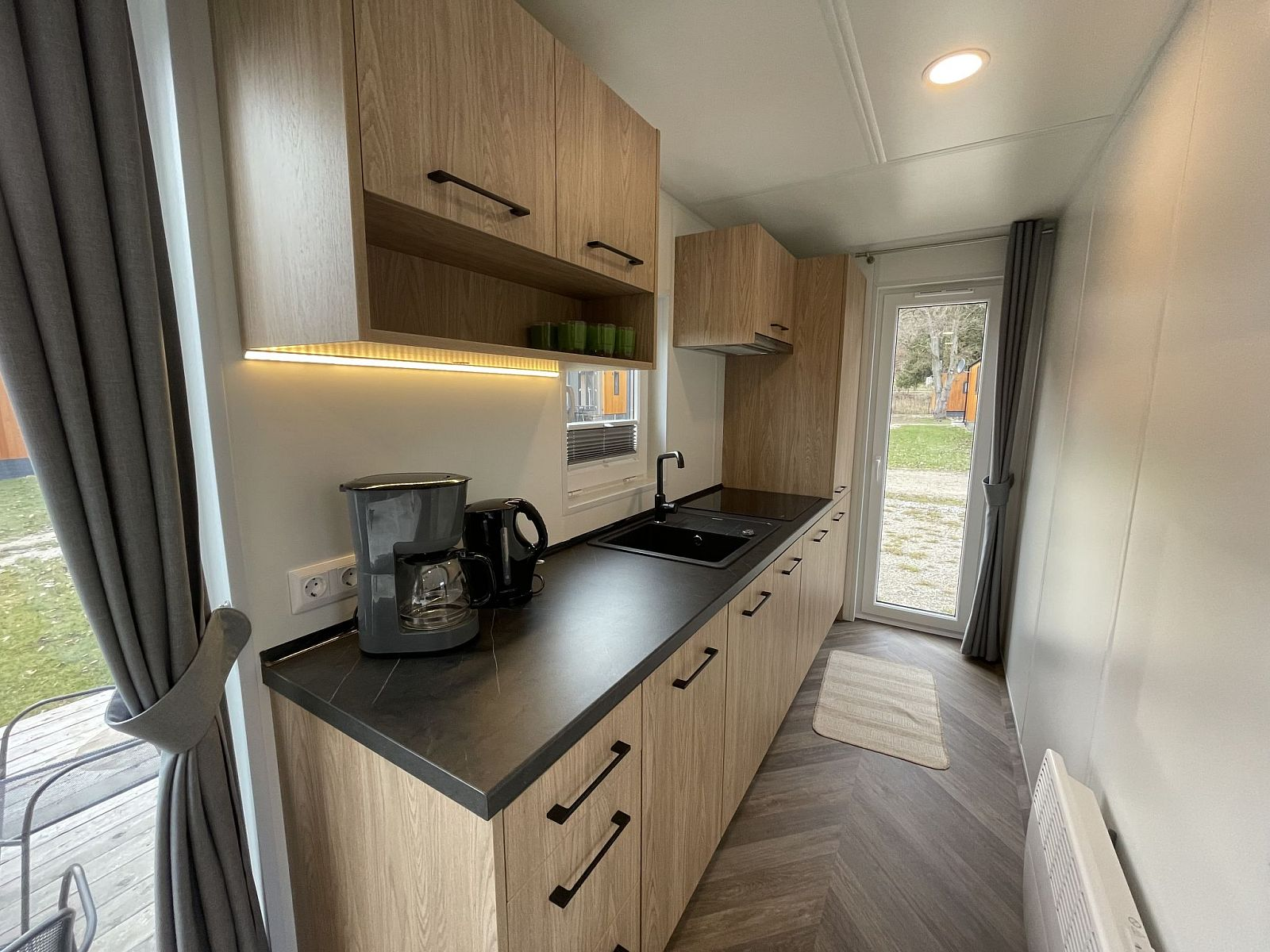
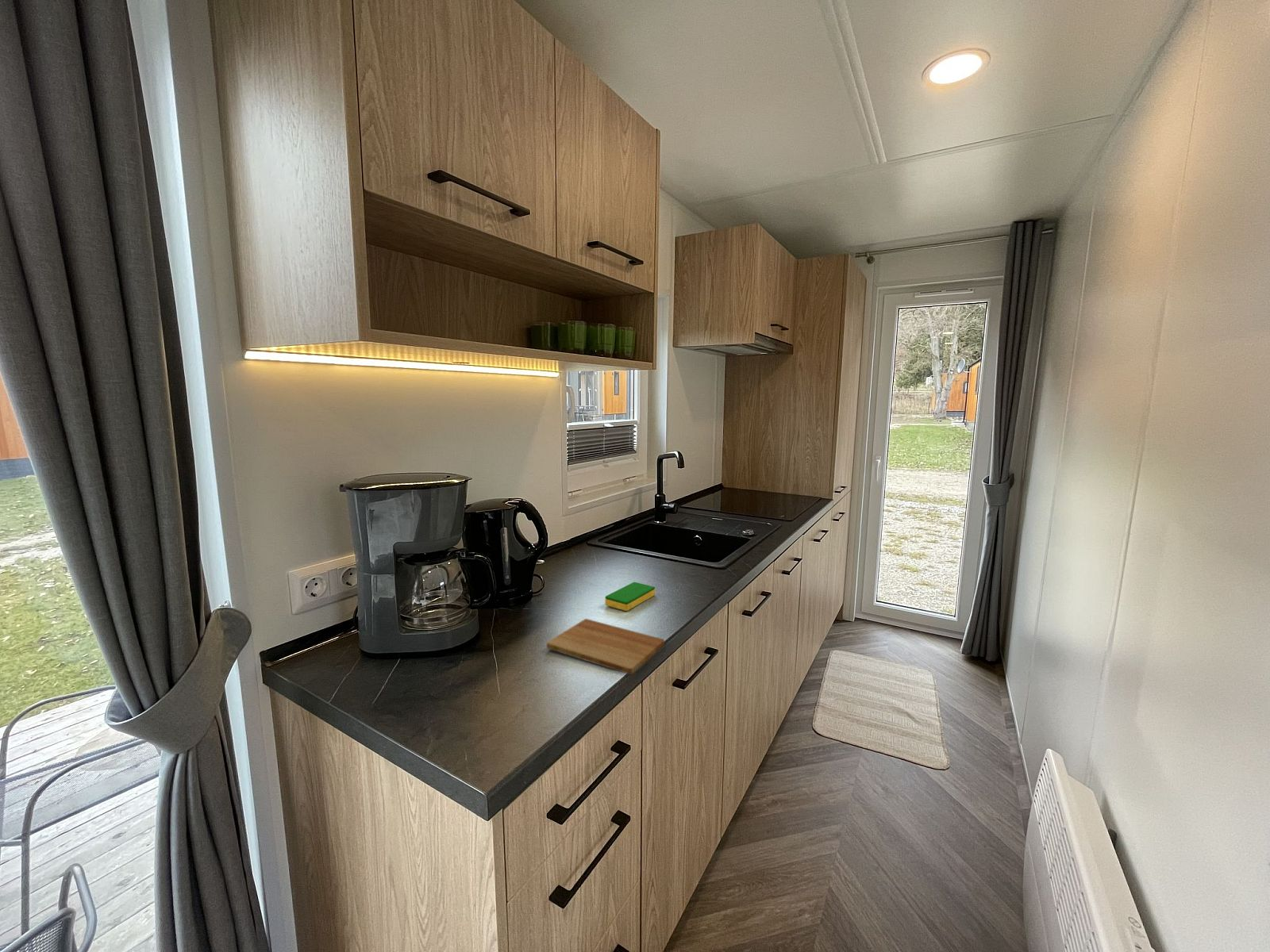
+ cutting board (606, 643)
+ dish sponge (630, 595)
